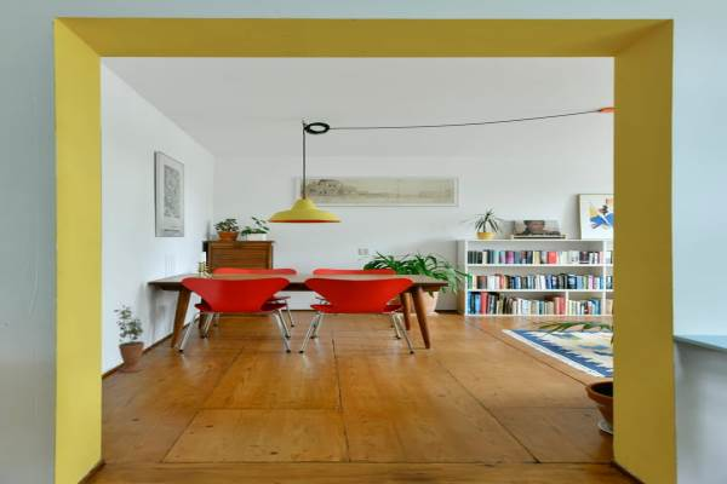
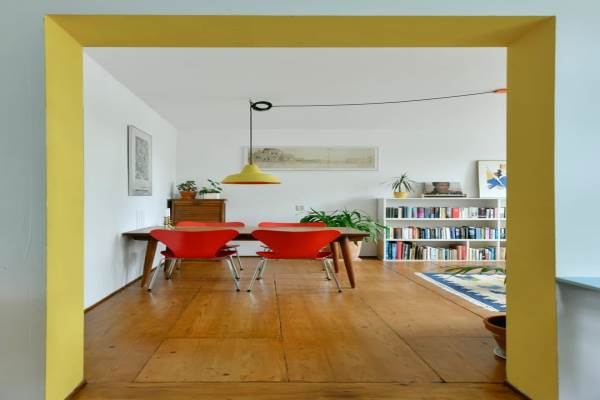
- potted plant (127, 336)
